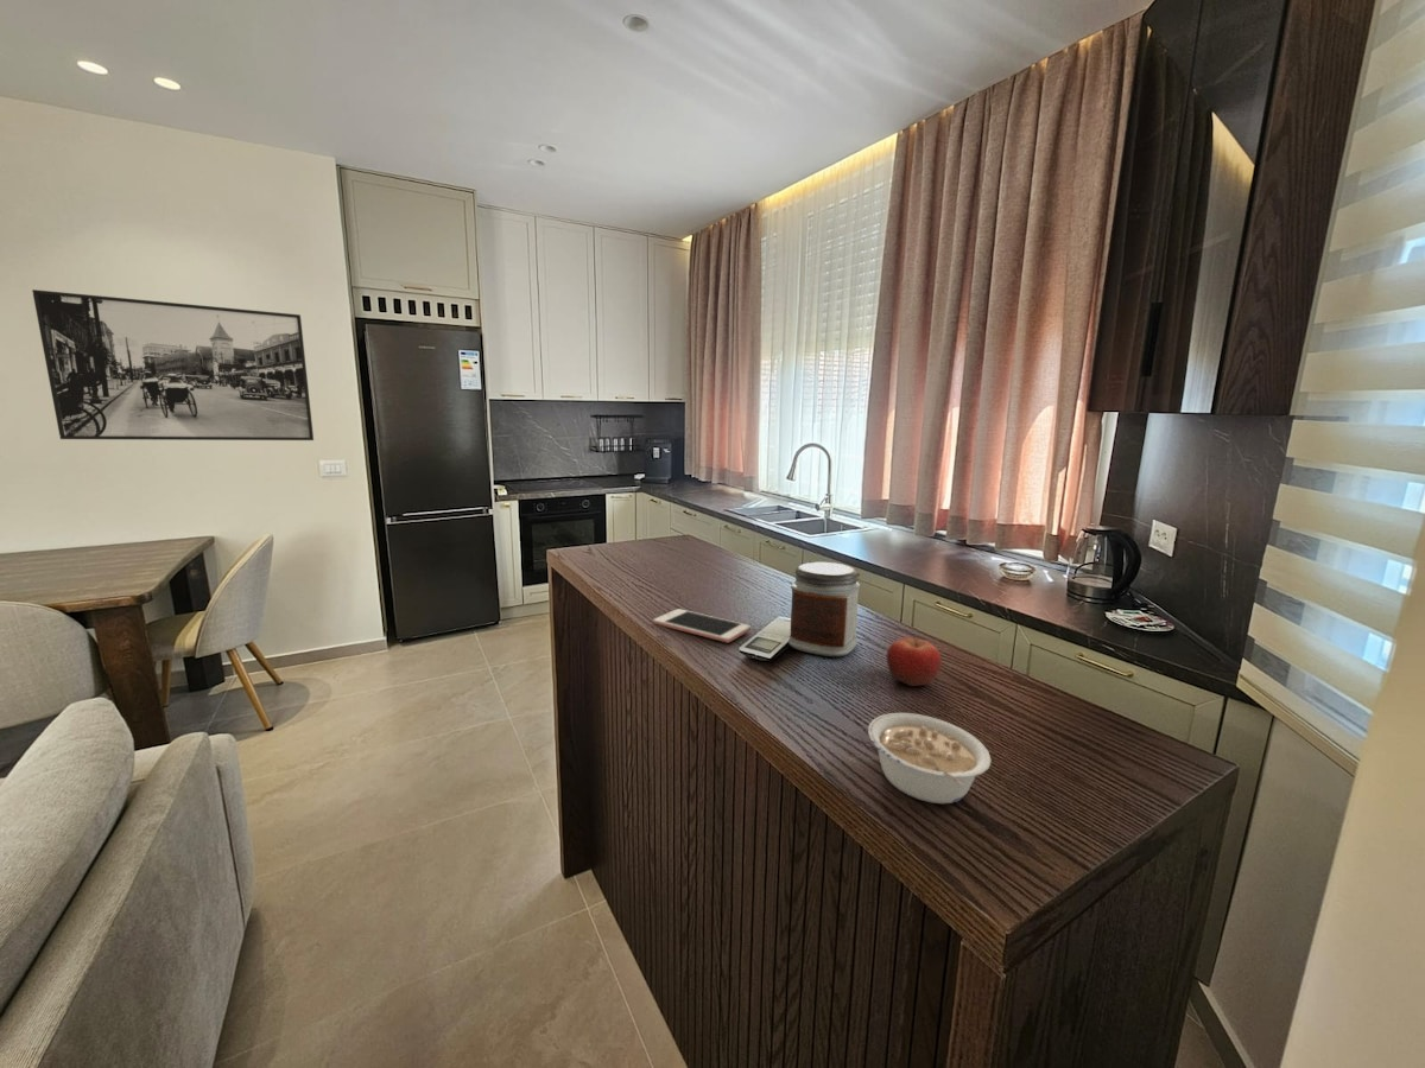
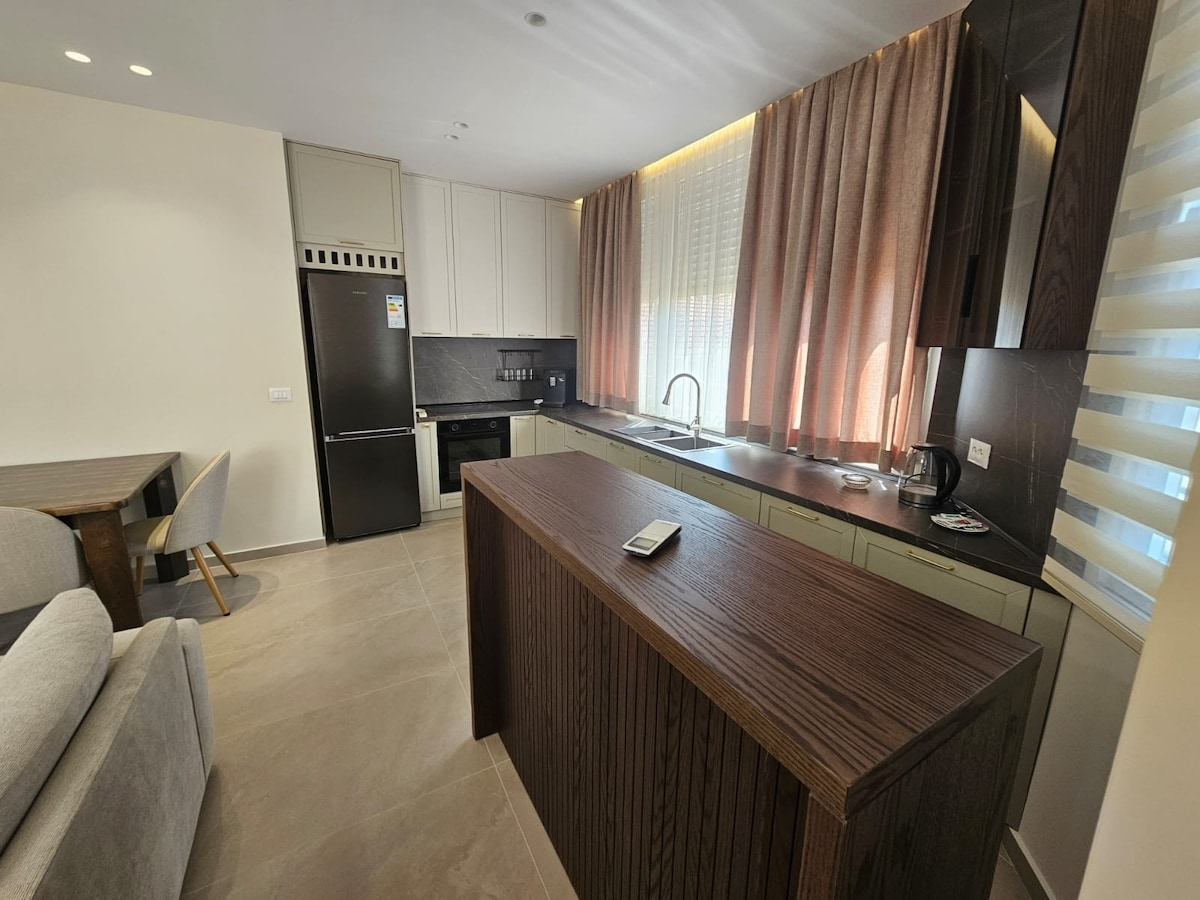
- cell phone (701, 624)
- fruit (913, 657)
- jar (824, 606)
- legume (929, 758)
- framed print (188, 373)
